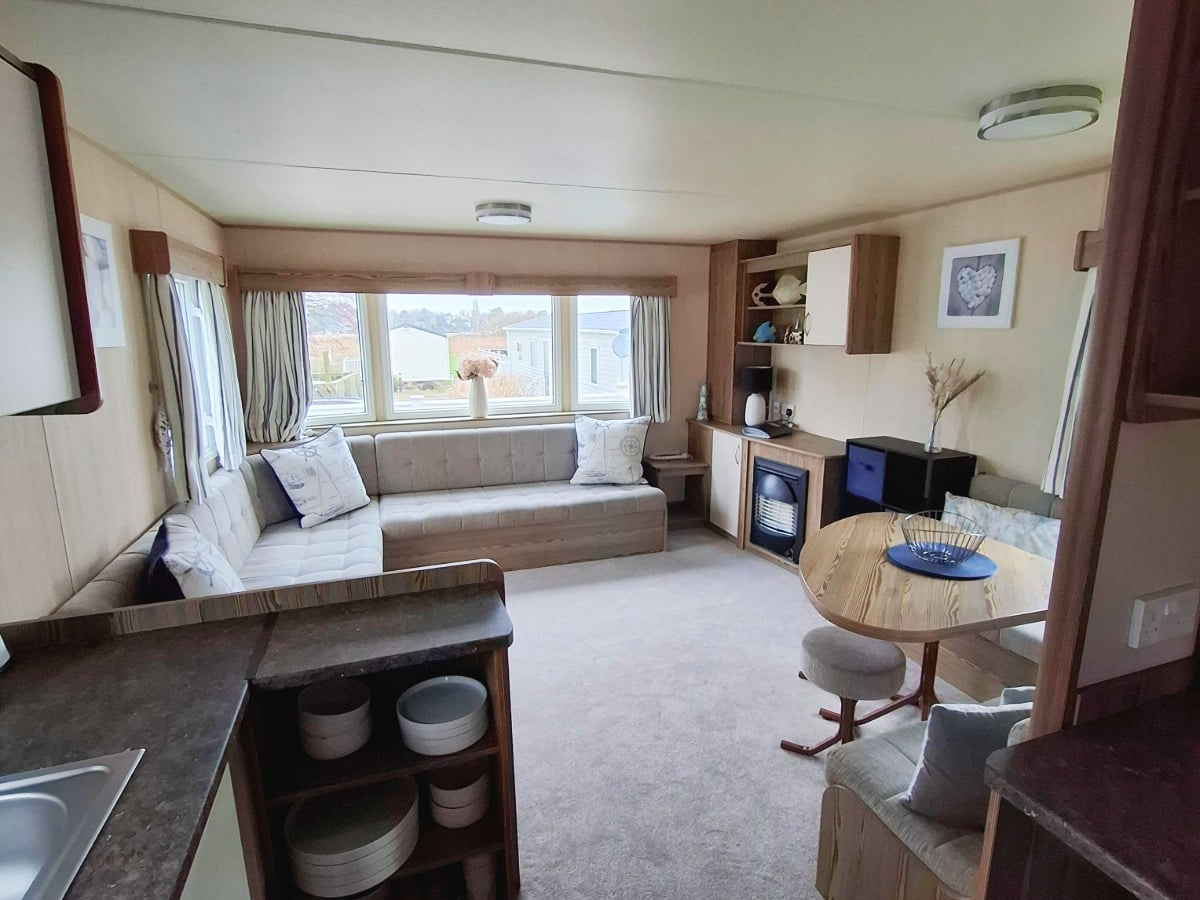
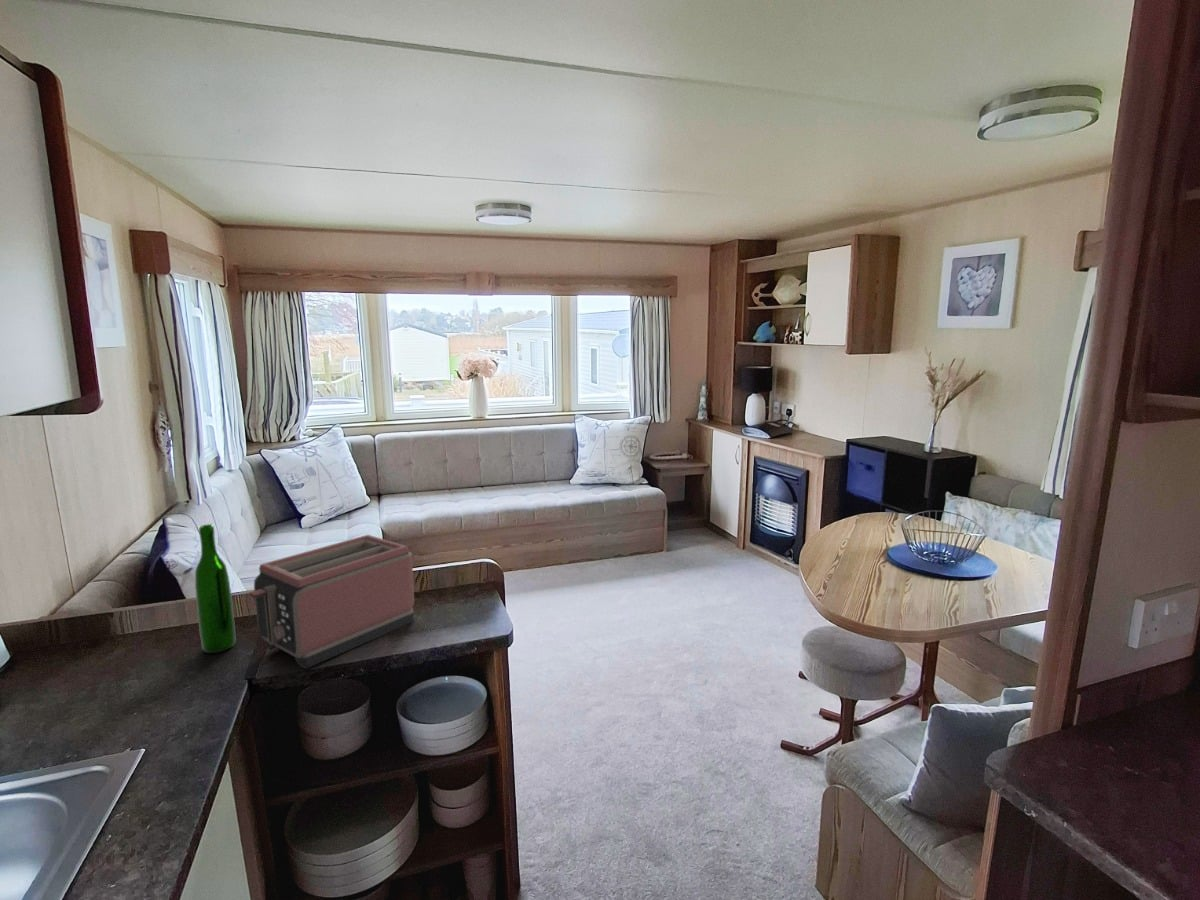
+ wine bottle (212, 587)
+ toaster (331, 598)
